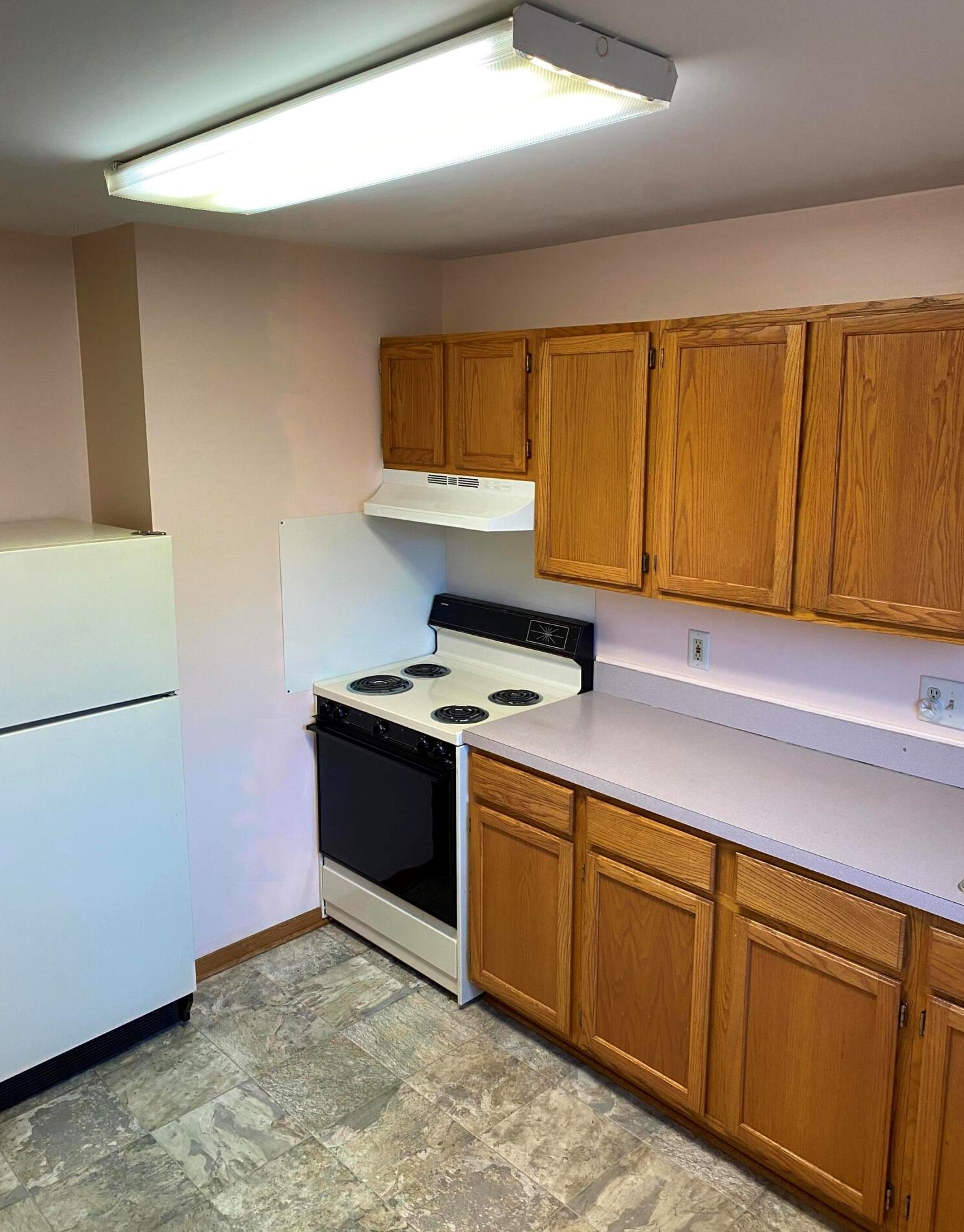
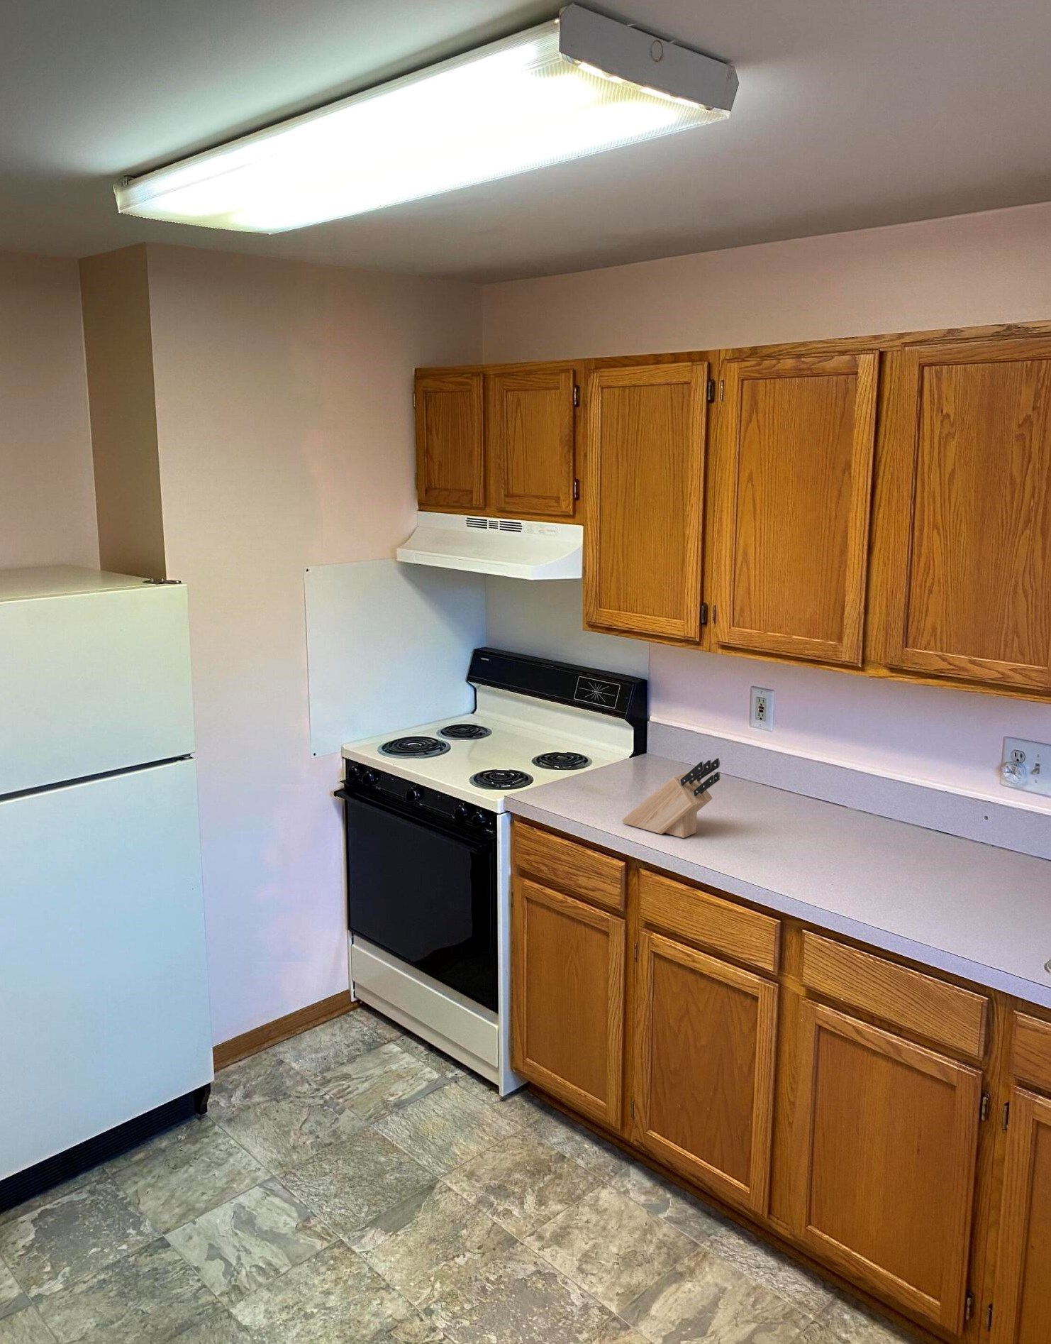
+ knife block (673, 791)
